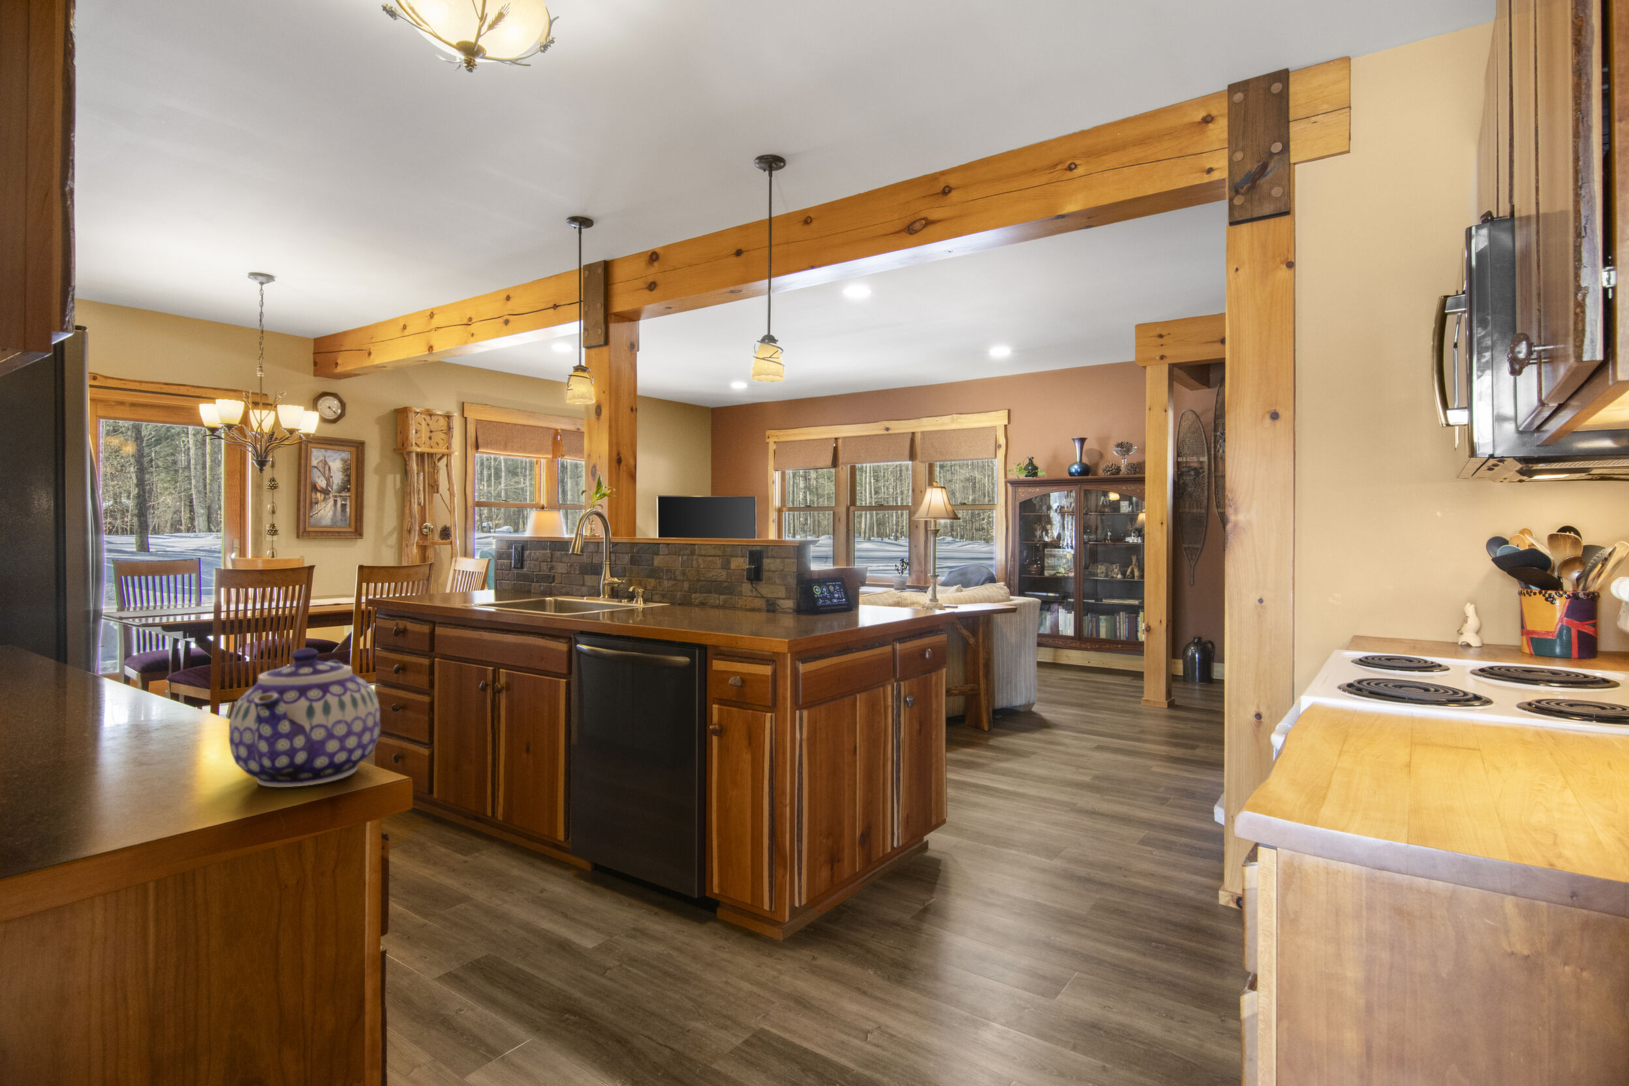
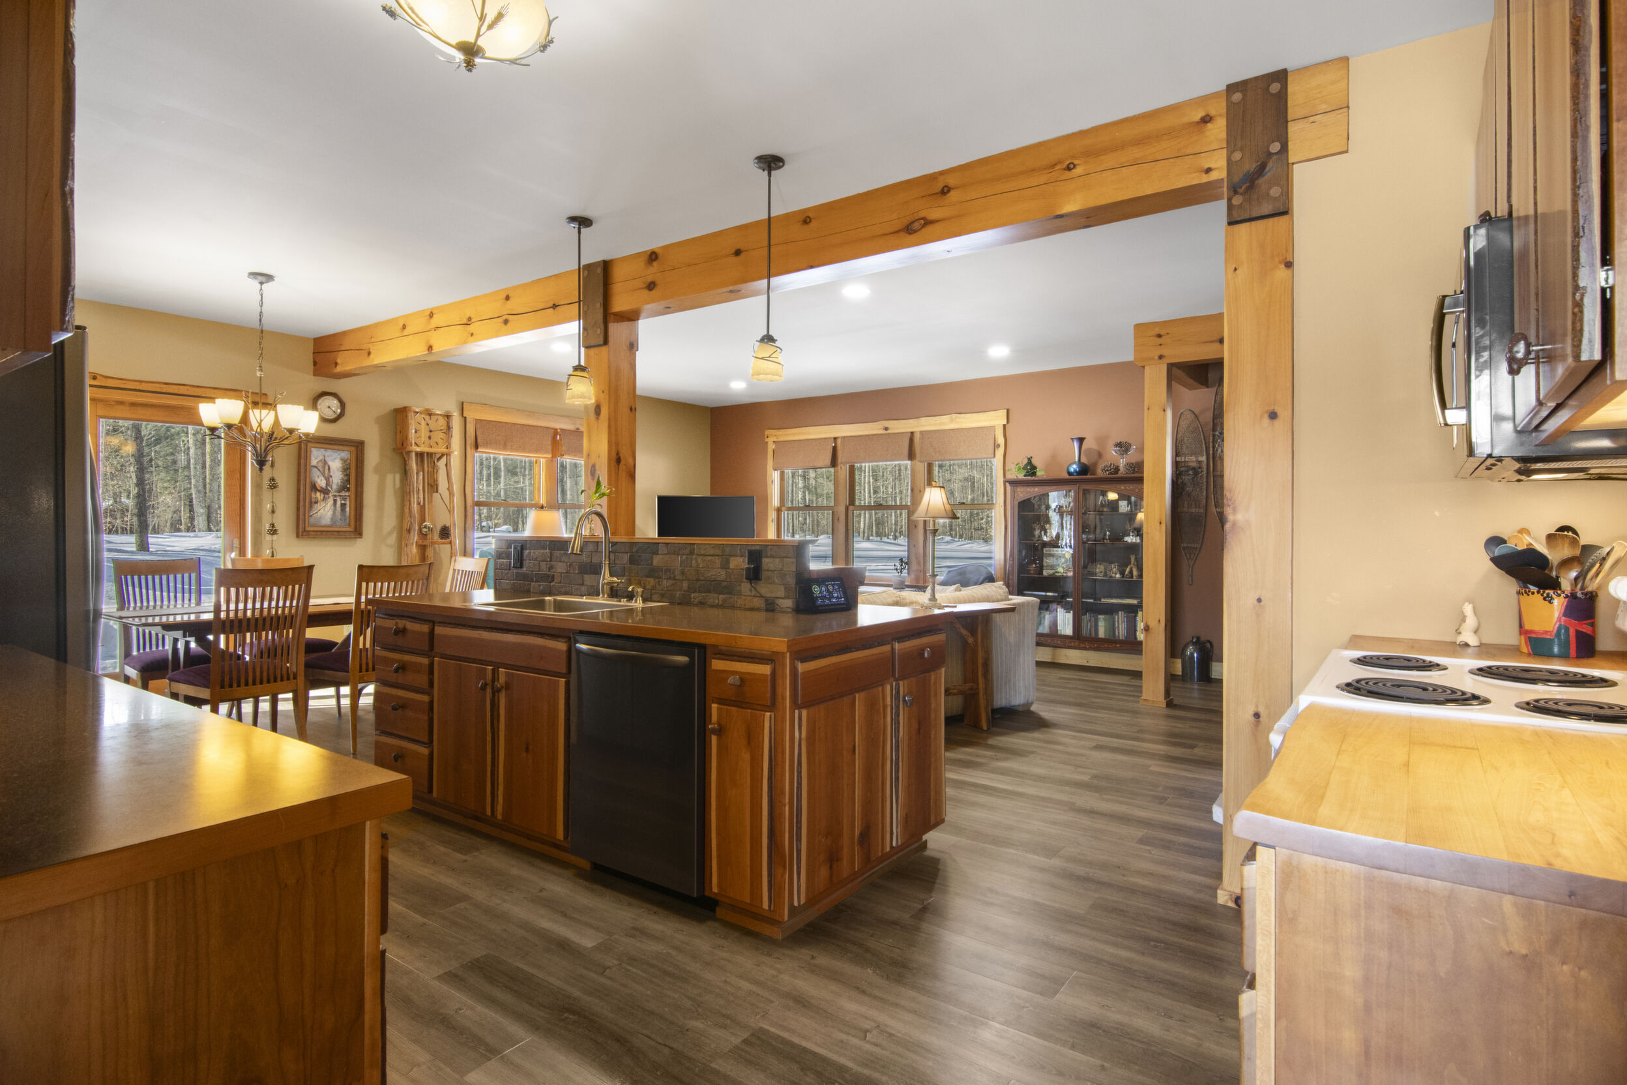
- teapot (308, 711)
